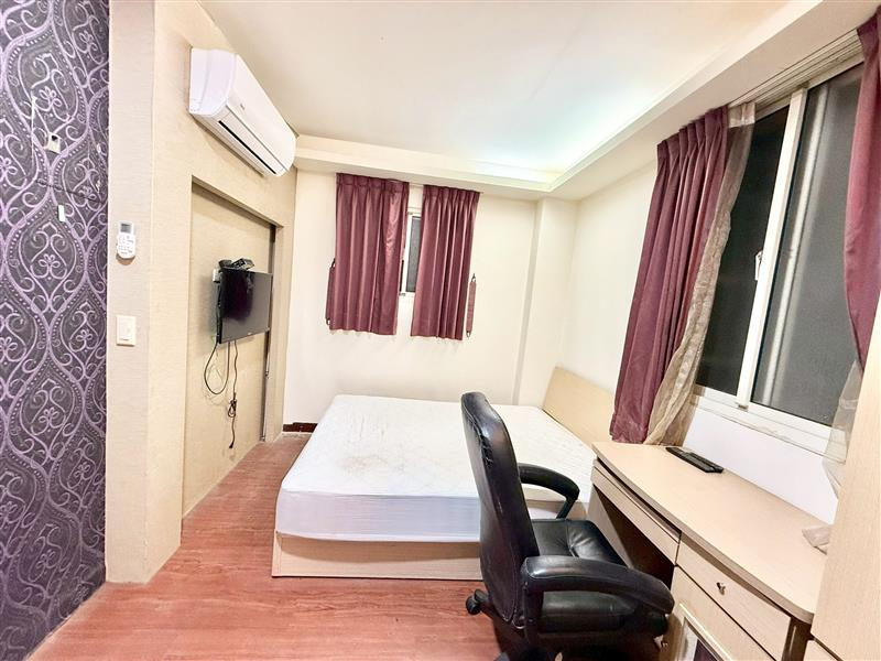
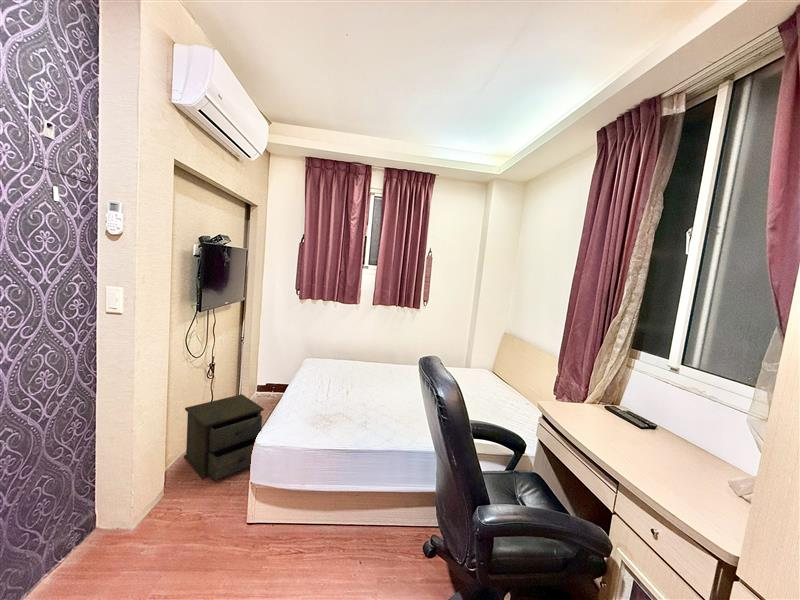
+ nightstand (226, 434)
